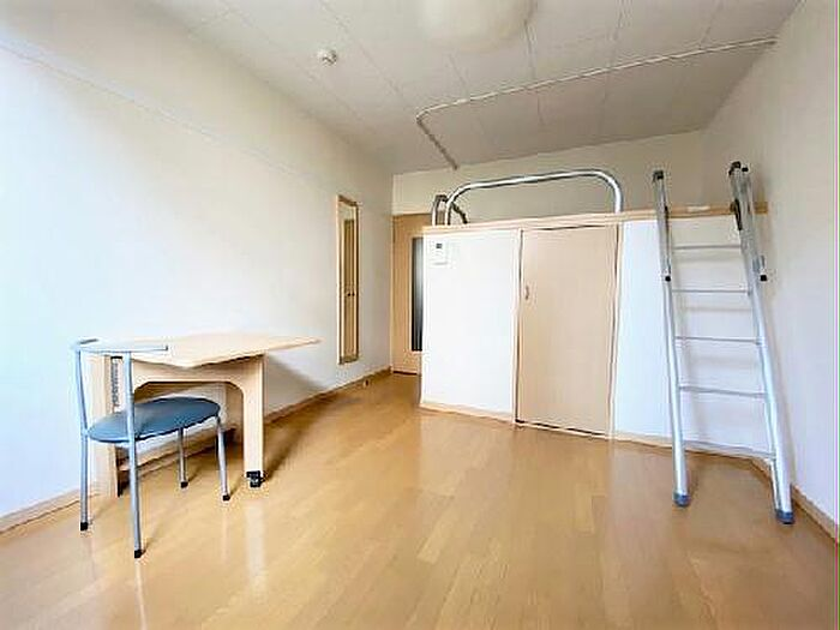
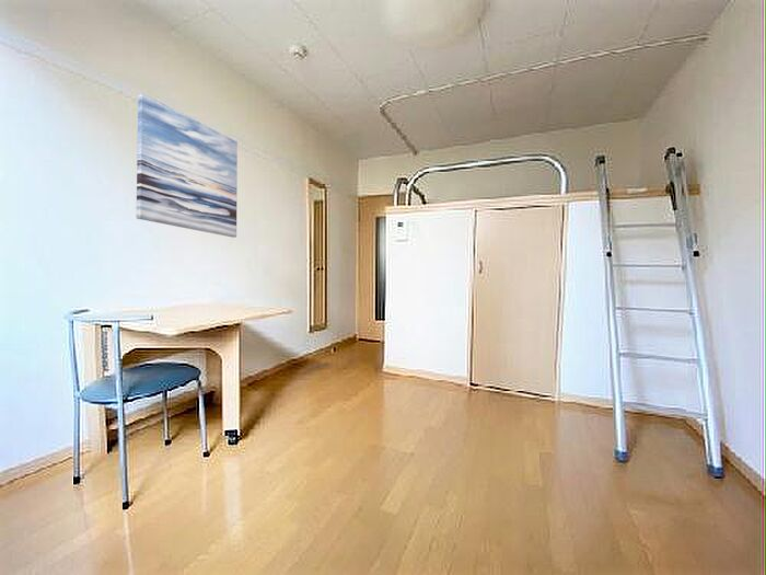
+ wall art (193, 174)
